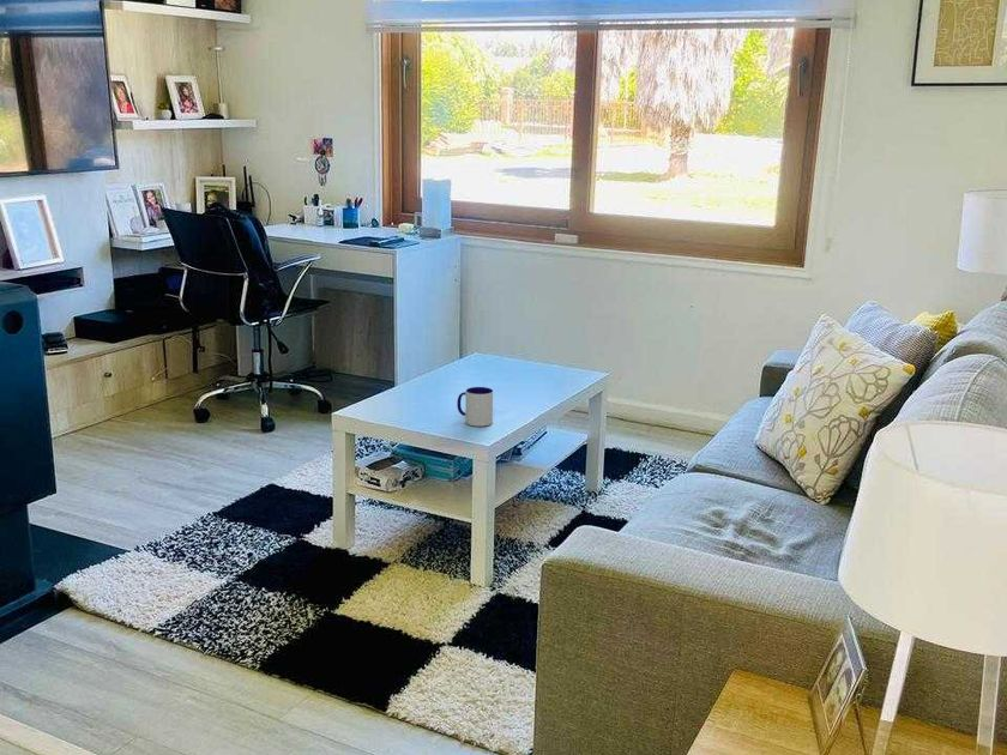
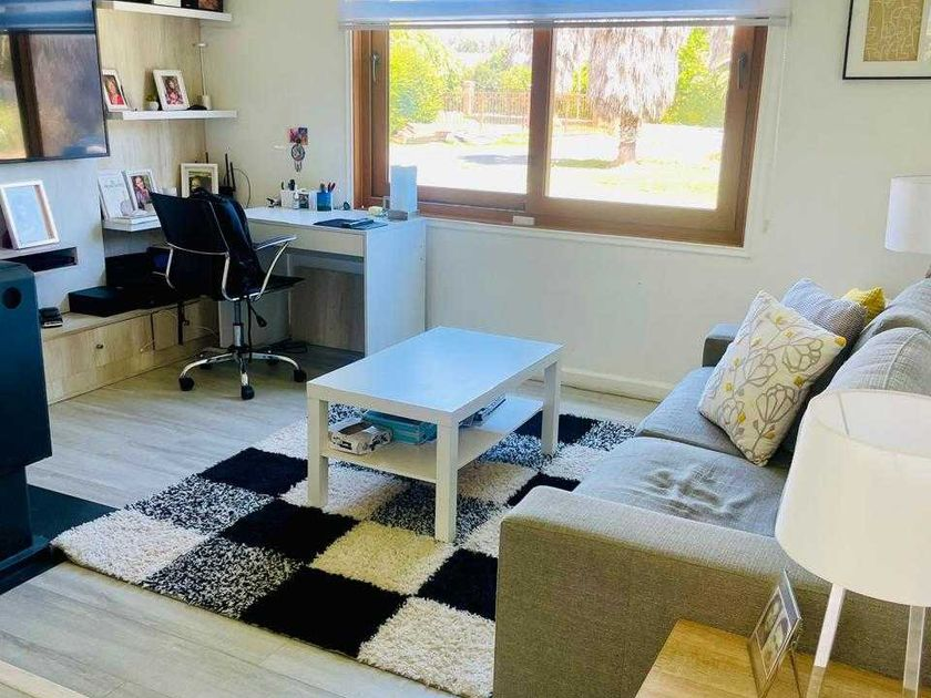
- mug (474, 405)
